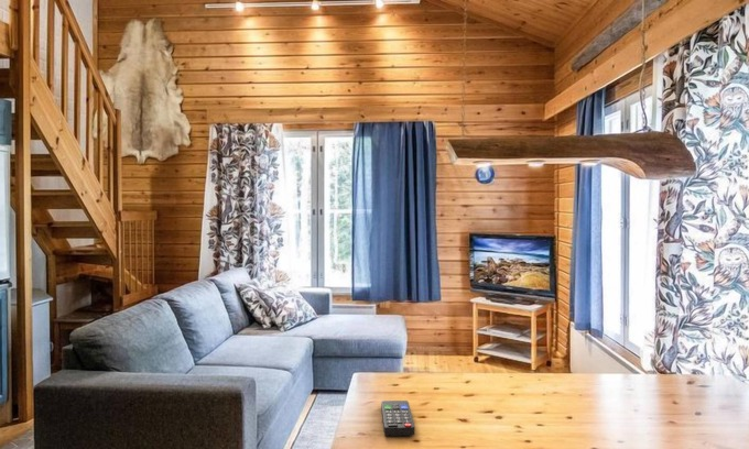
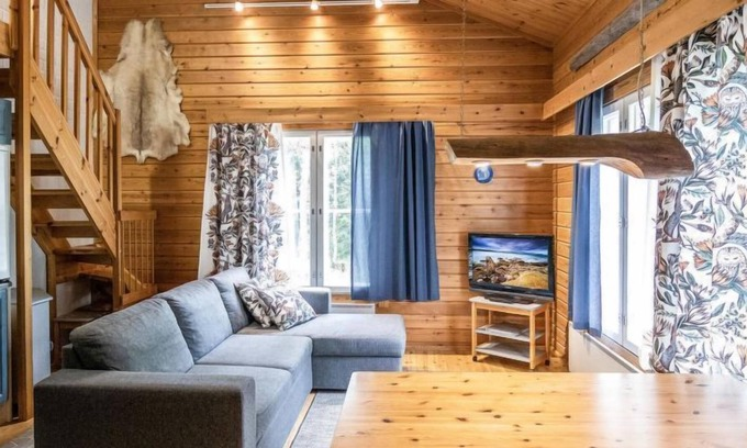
- remote control (397, 416)
